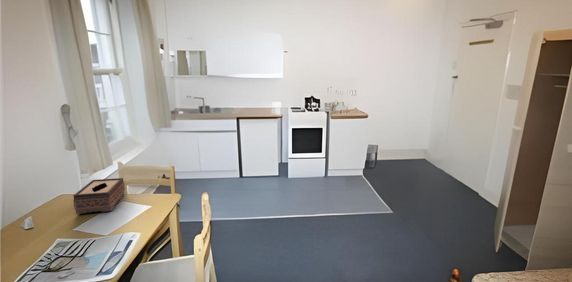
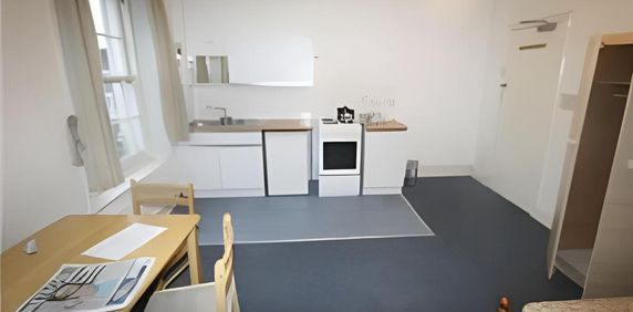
- tissue box (101, 194)
